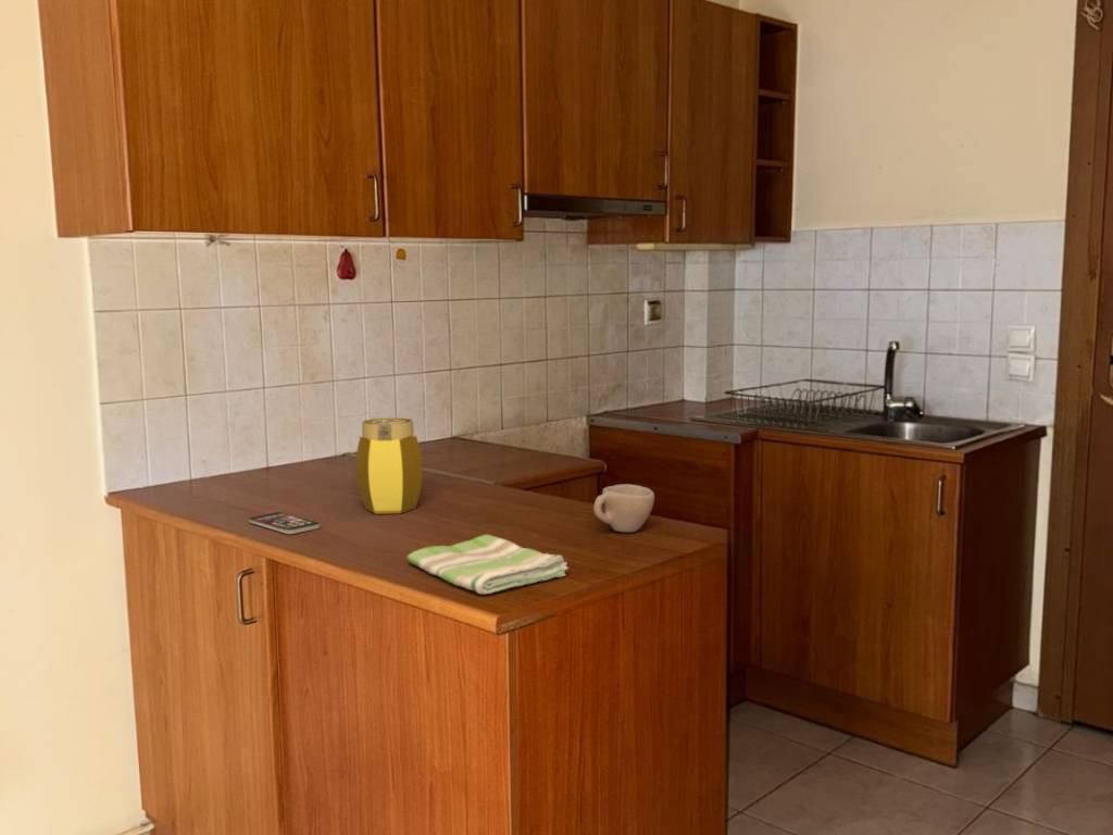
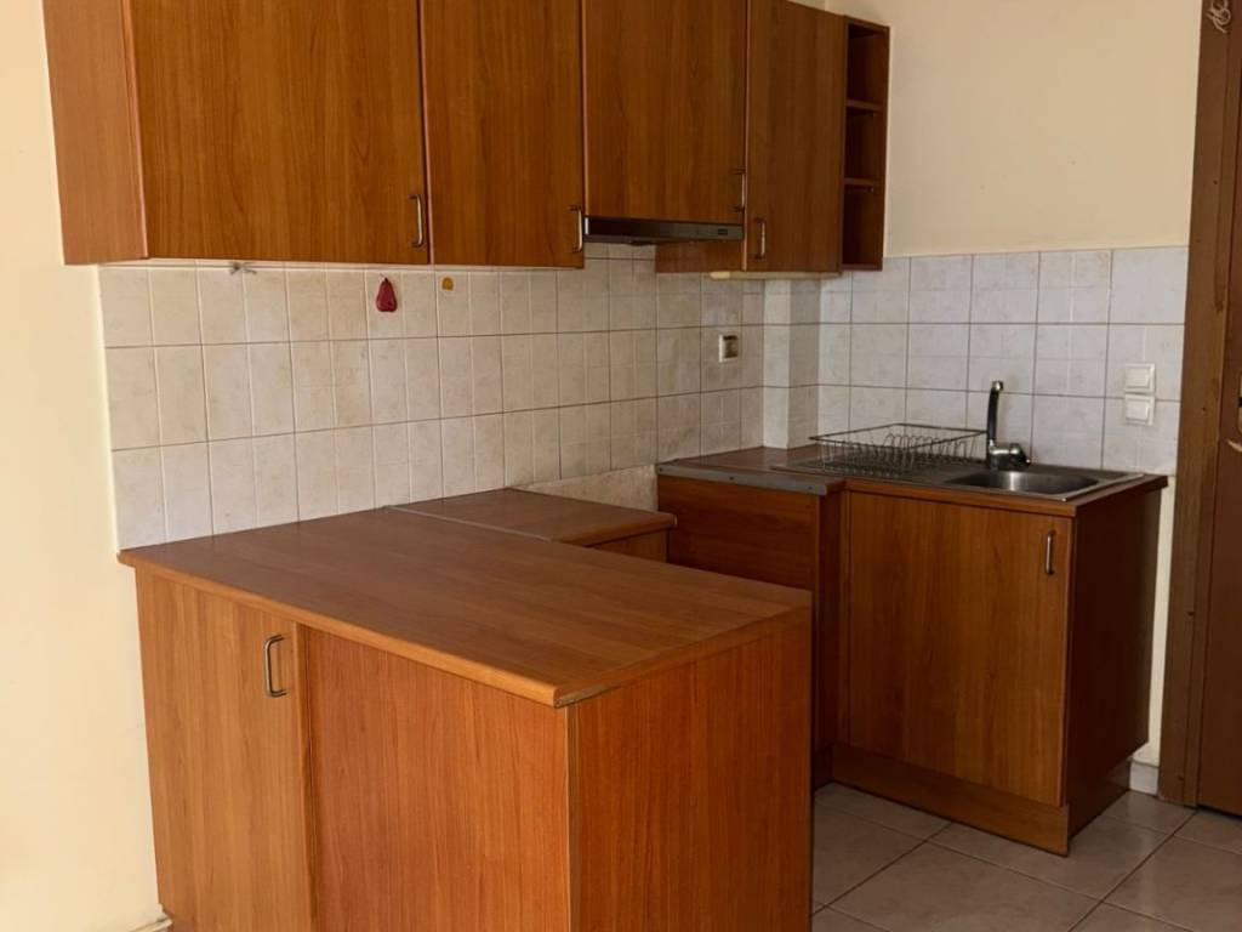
- smartphone (284, 522)
- cup (622, 510)
- dish towel (485, 559)
- jar (389, 464)
